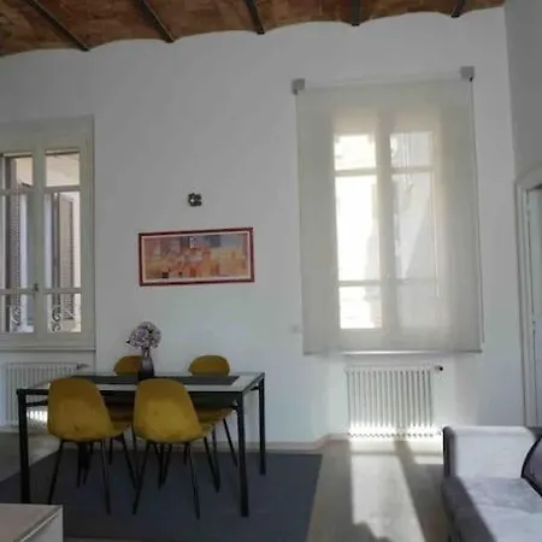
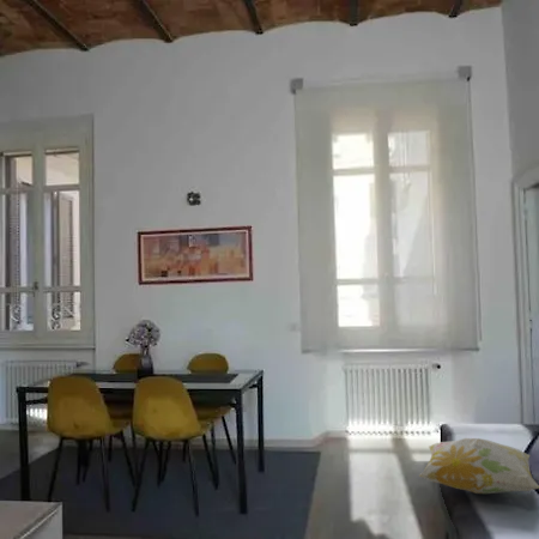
+ decorative pillow (477, 465)
